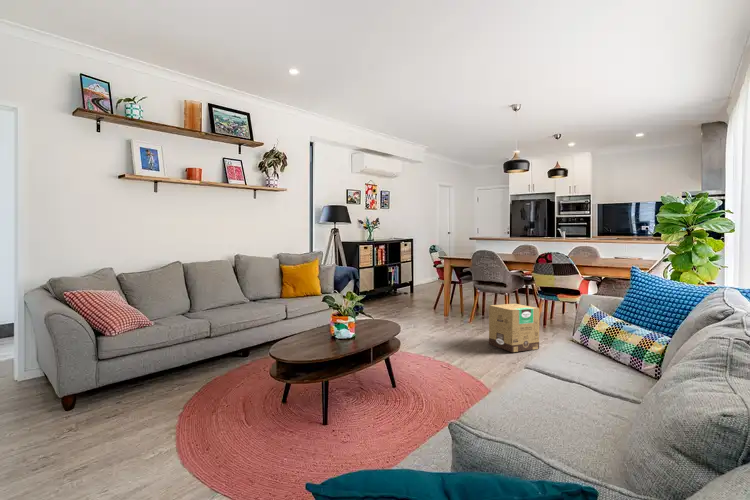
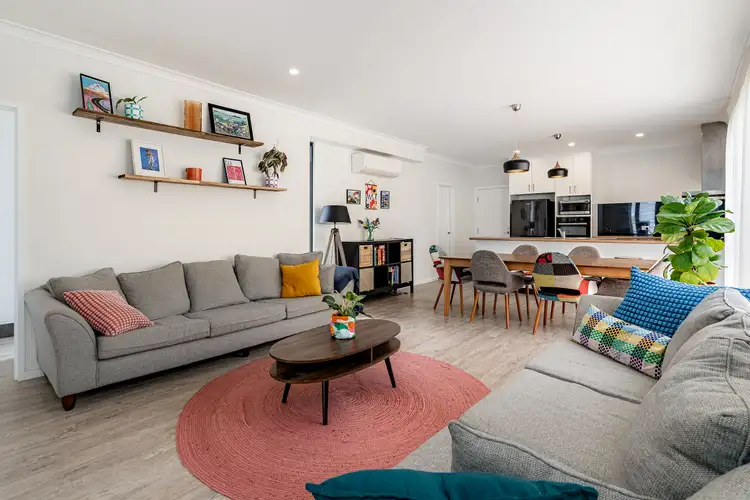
- cardboard box (513, 326)
